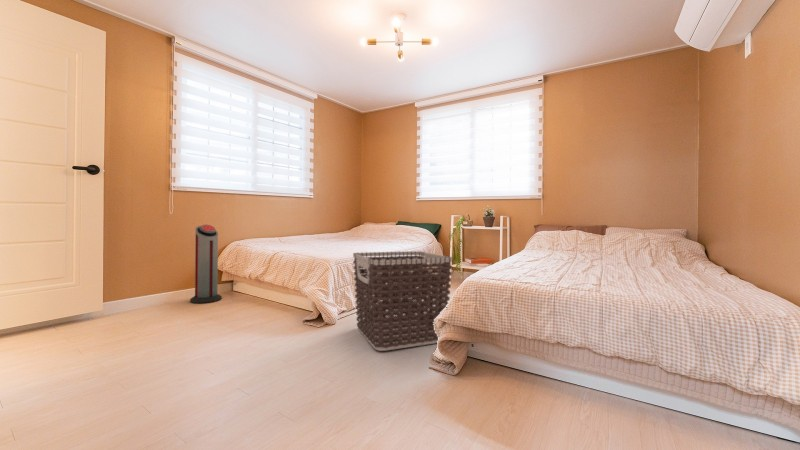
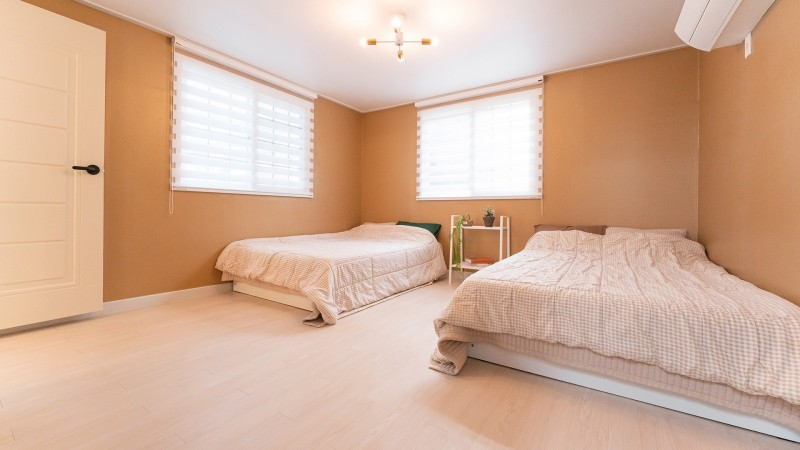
- air purifier (206, 262)
- clothes hamper (399, 294)
